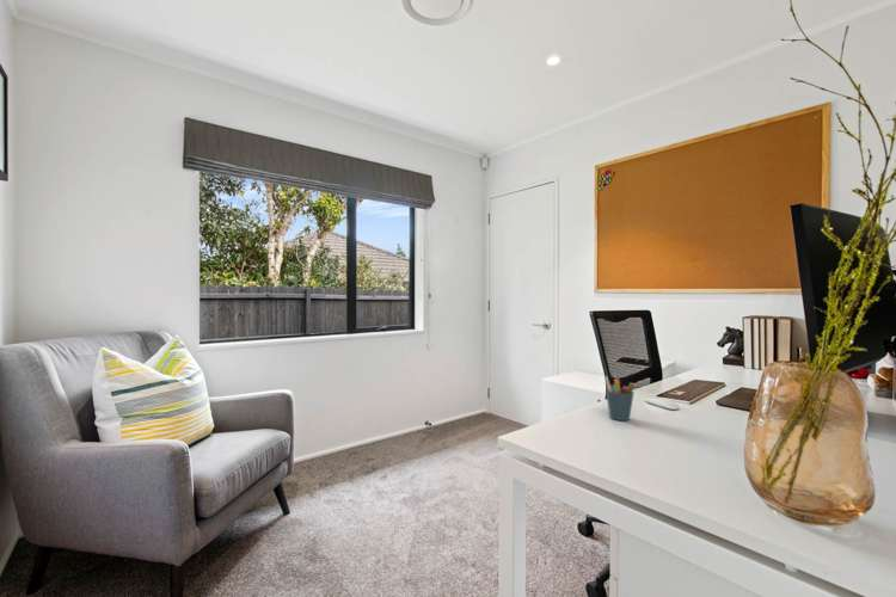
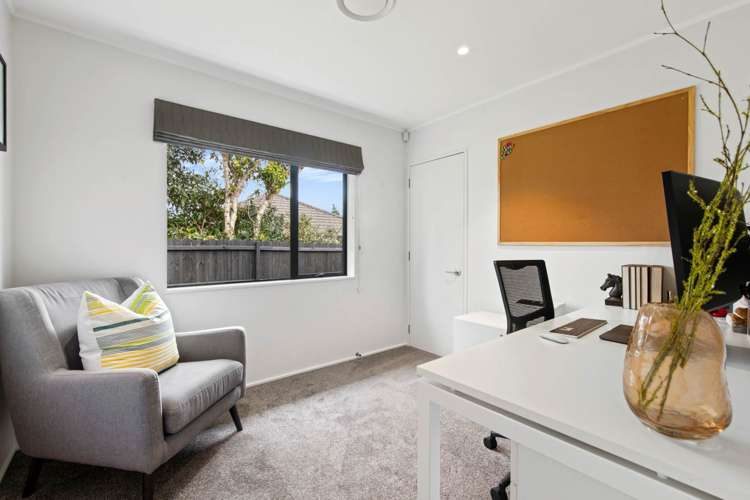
- pen holder (619, 396)
